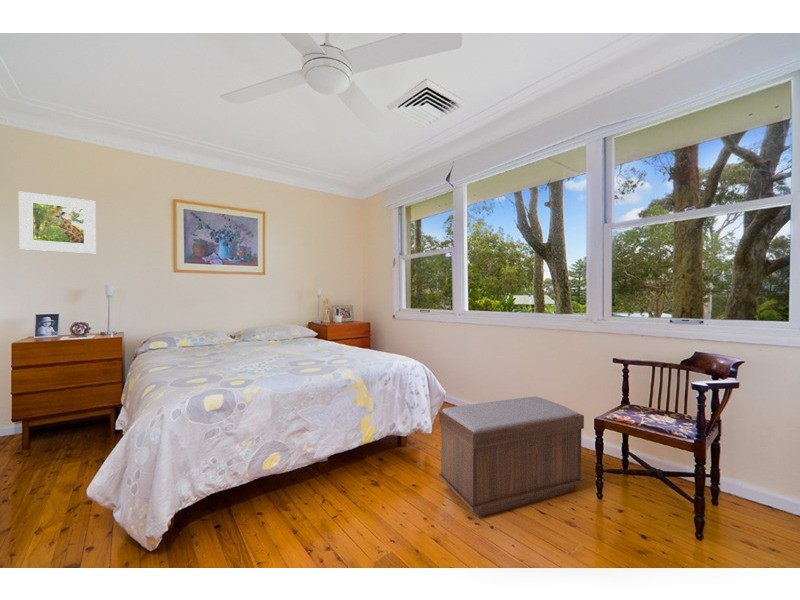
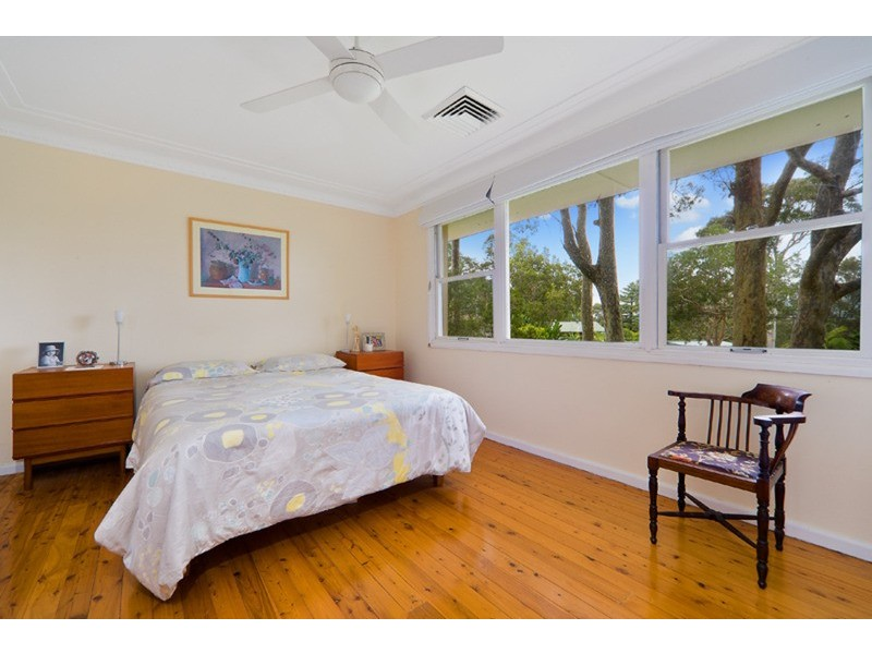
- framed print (59, 223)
- bench (509, 448)
